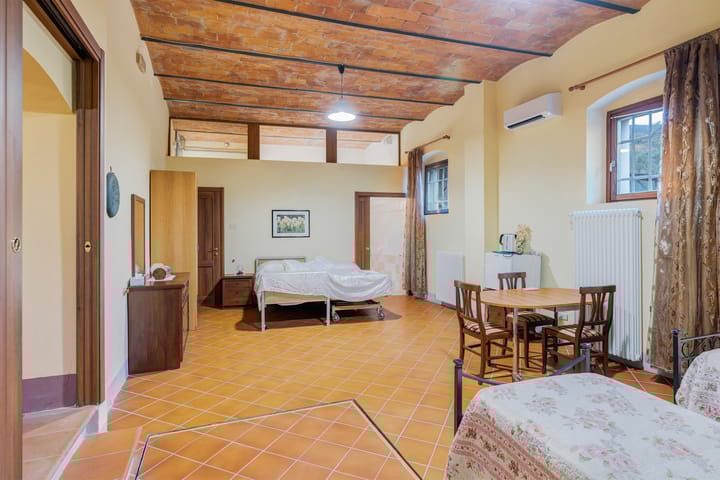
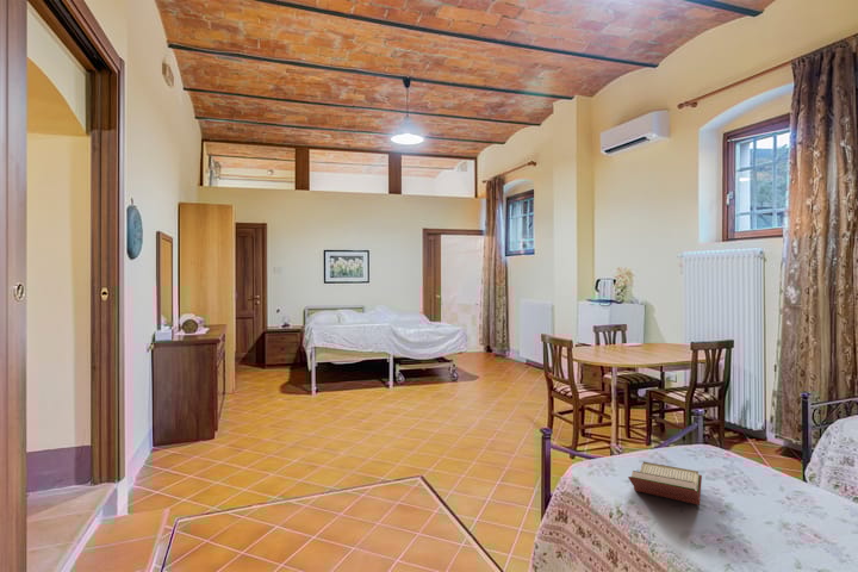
+ book (666, 480)
